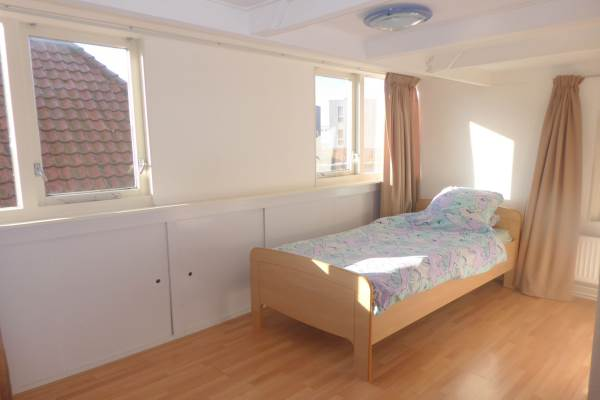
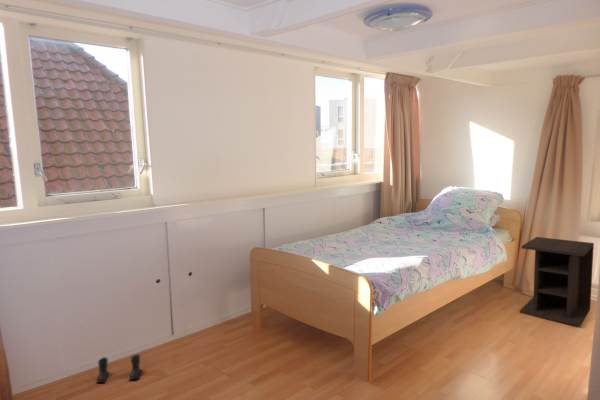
+ boots (108, 371)
+ nightstand (556, 278)
